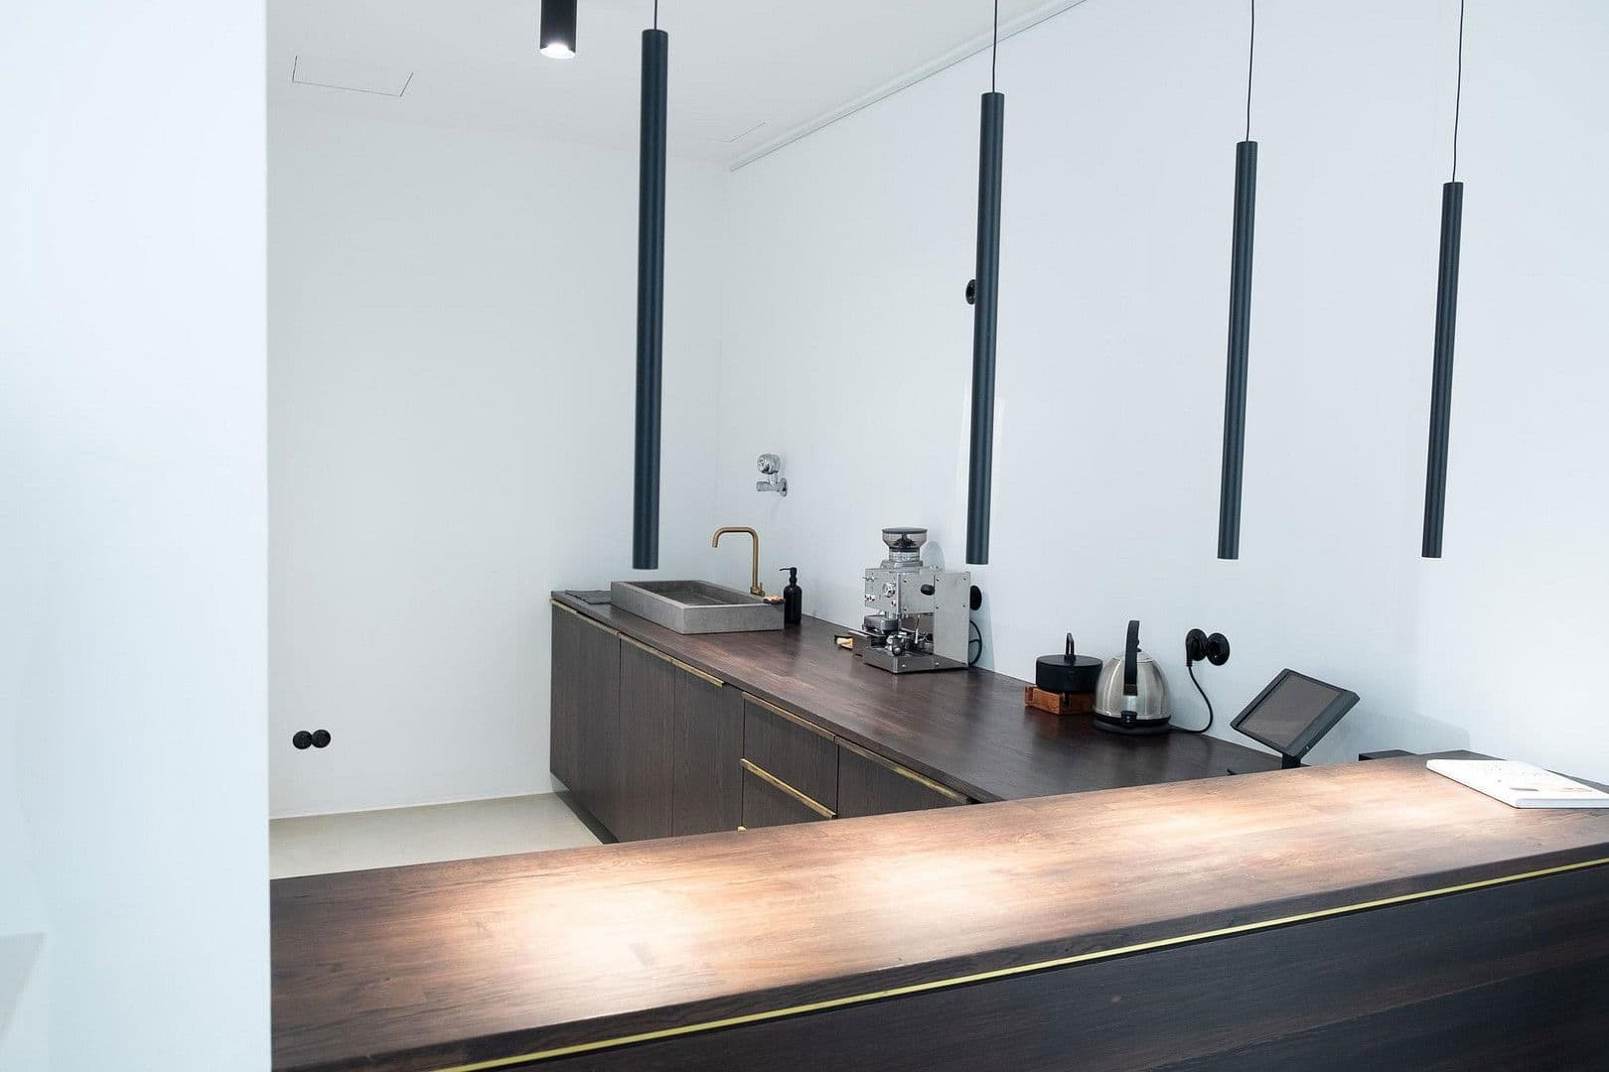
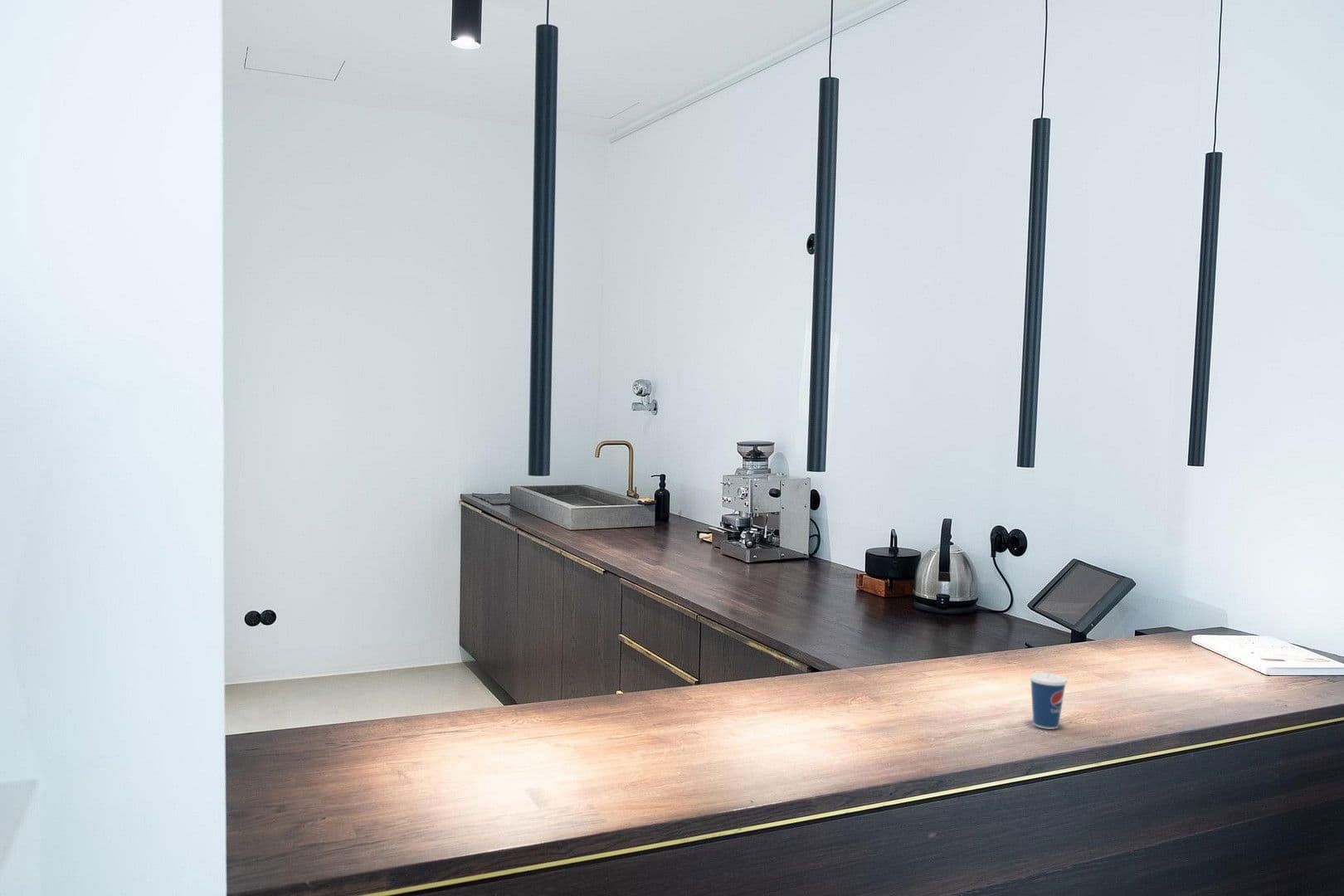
+ cup (1047, 688)
